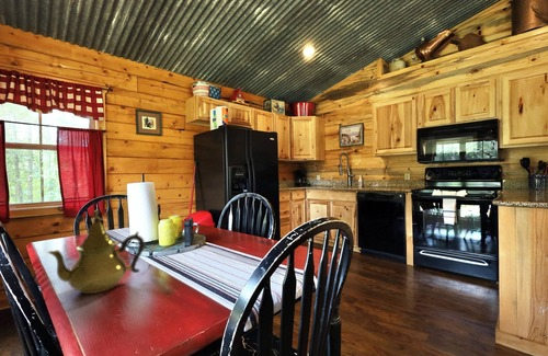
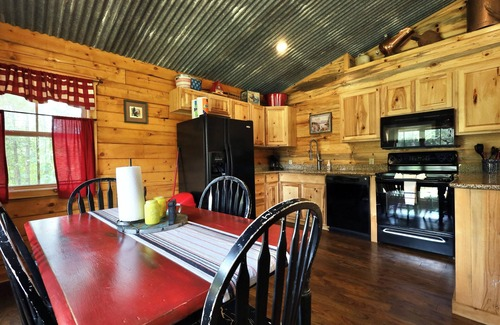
- teapot (100, 248)
